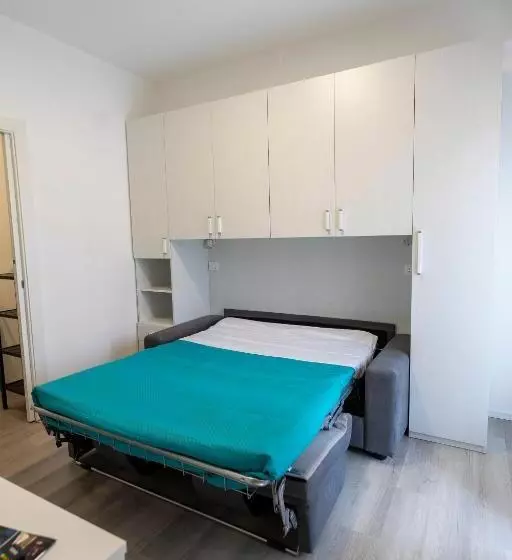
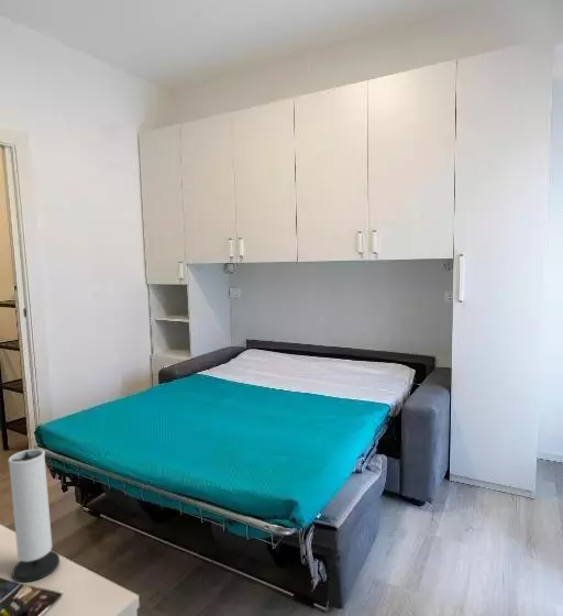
+ speaker (31, 512)
